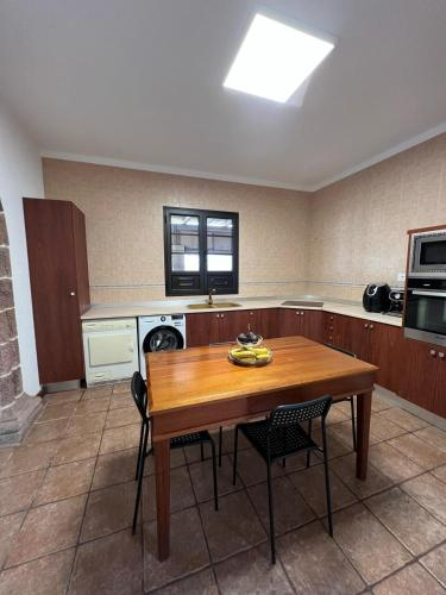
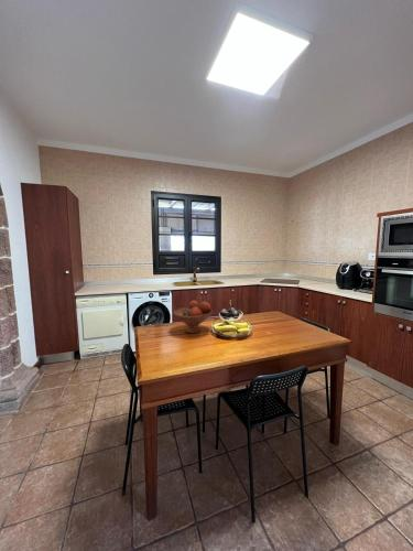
+ fruit bowl (193, 316)
